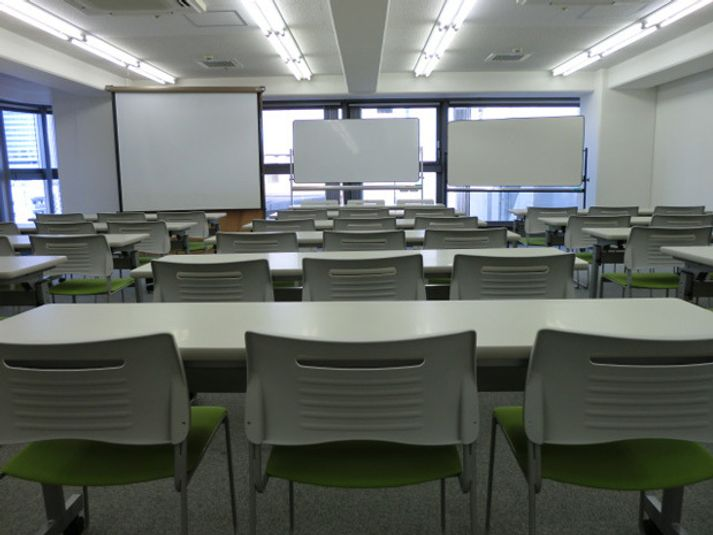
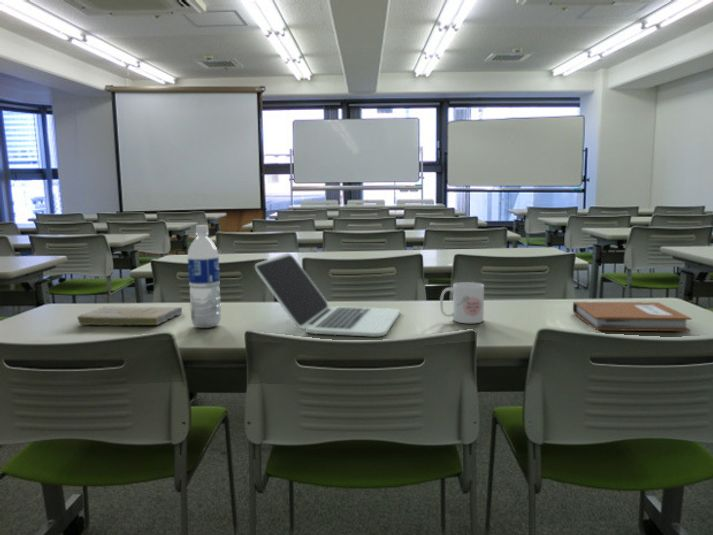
+ notebook (629, 314)
+ book (131, 314)
+ mug (461, 302)
+ laptop (322, 295)
+ water bottle (204, 276)
